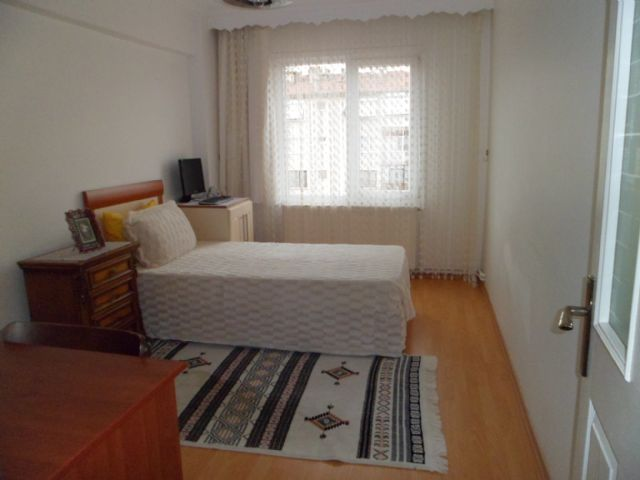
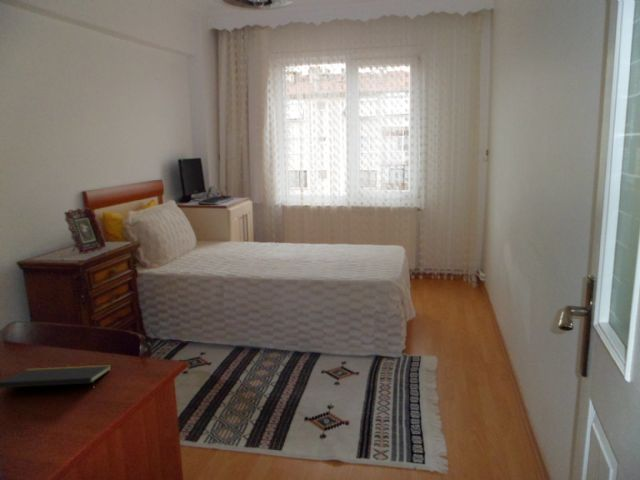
+ notepad (58, 375)
